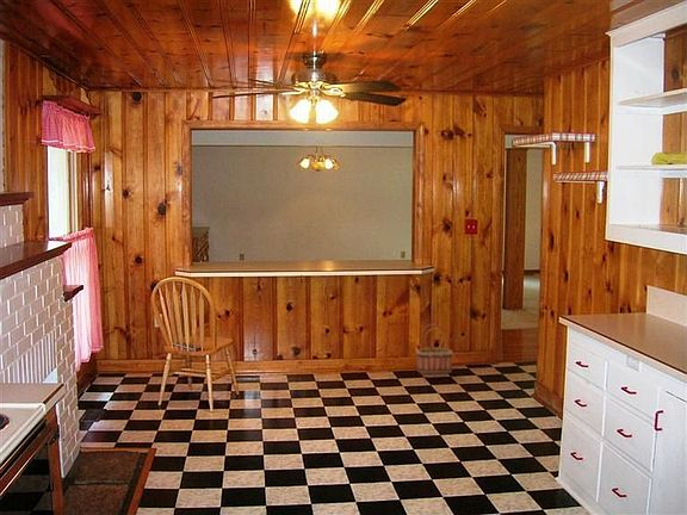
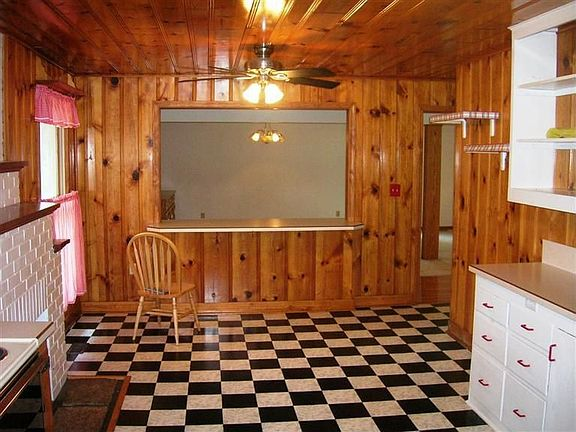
- basket (434, 348)
